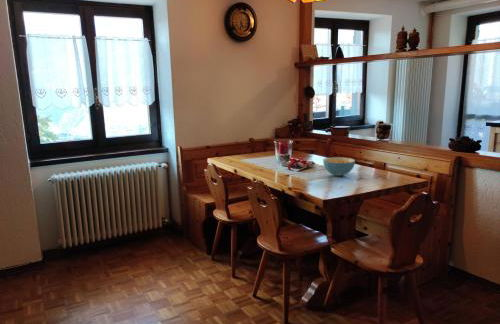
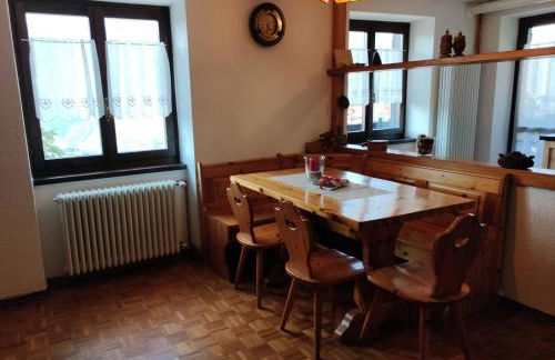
- cereal bowl (338, 167)
